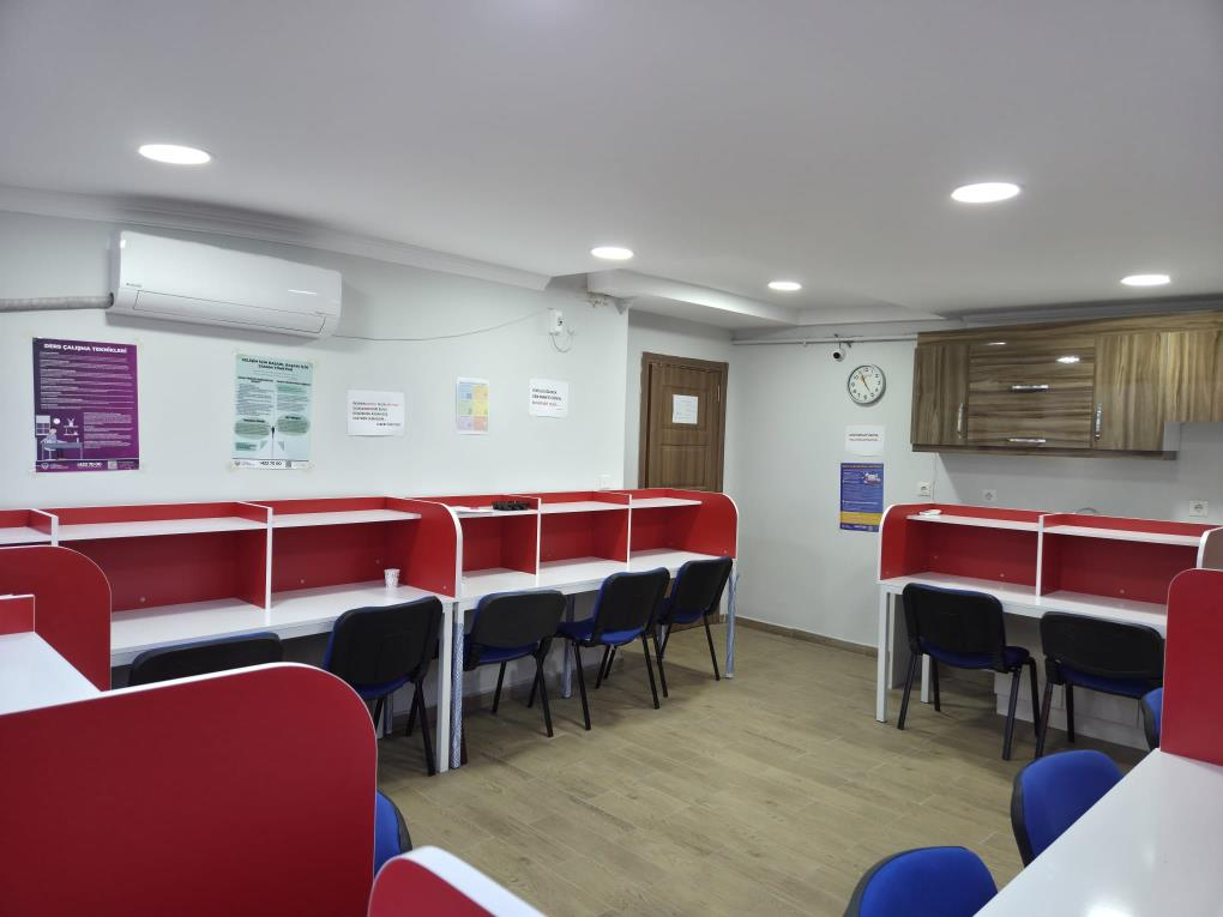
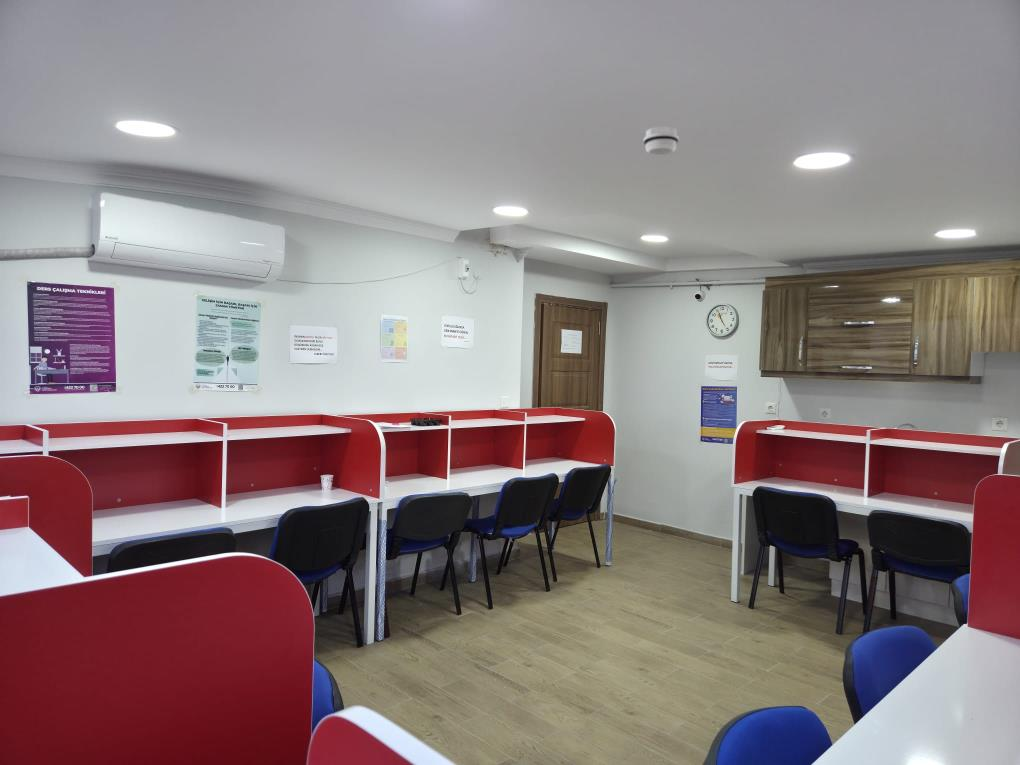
+ smoke detector (660, 141)
